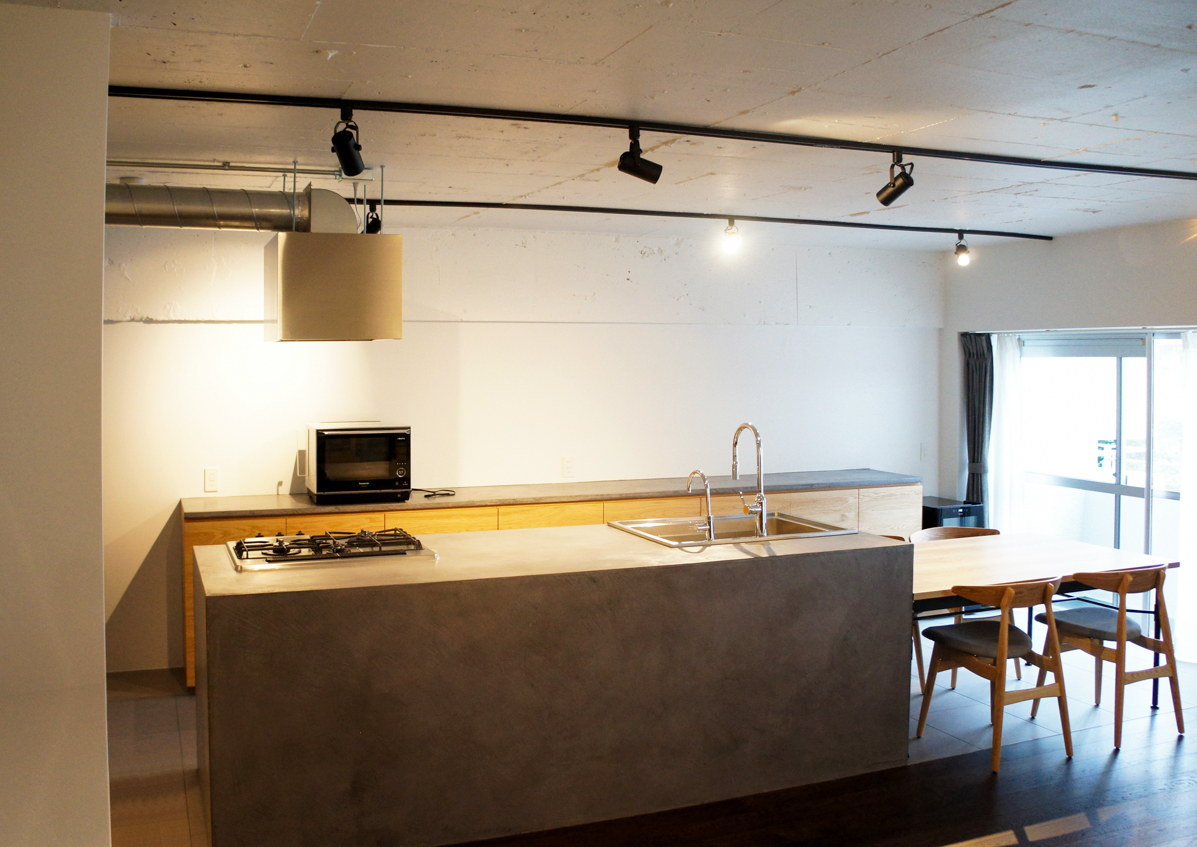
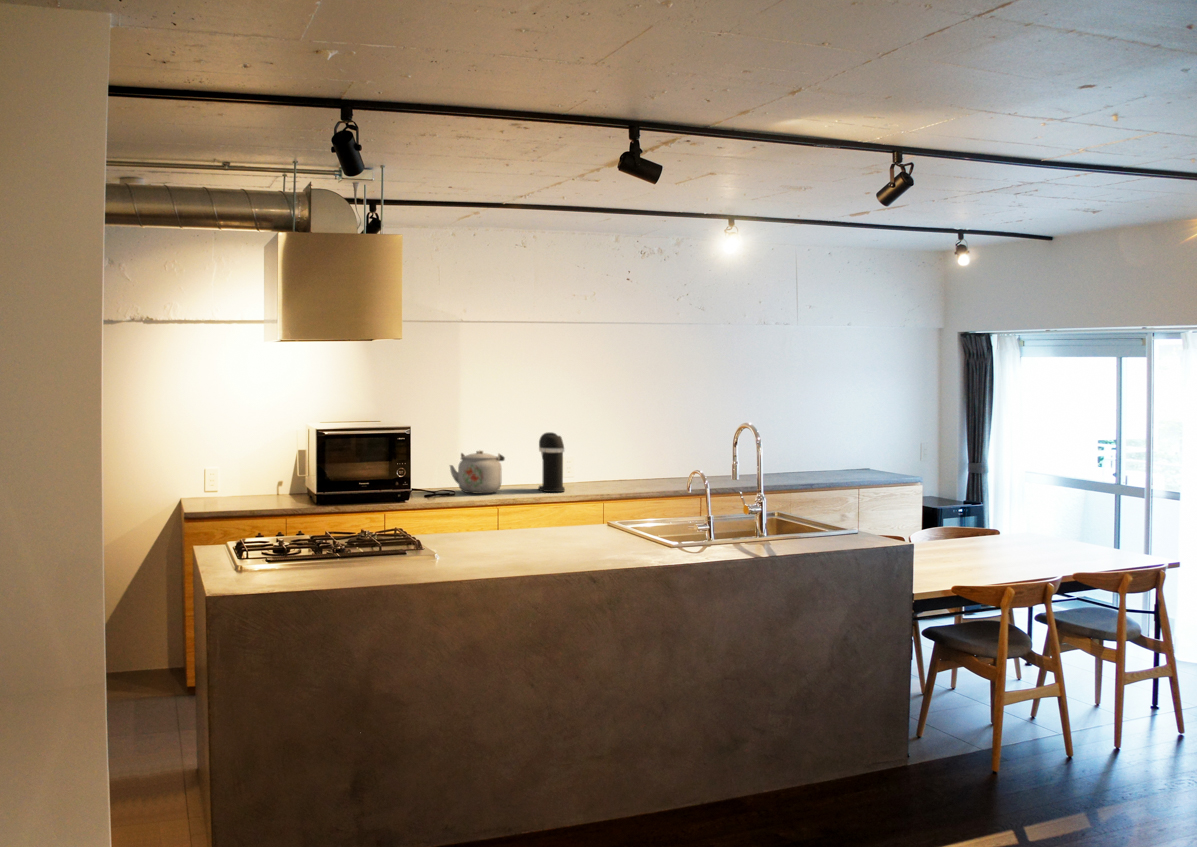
+ coffee maker (551, 461)
+ kettle (475, 471)
